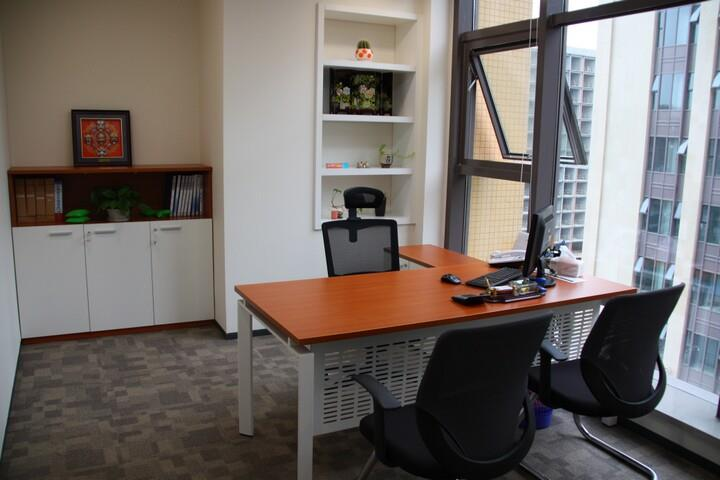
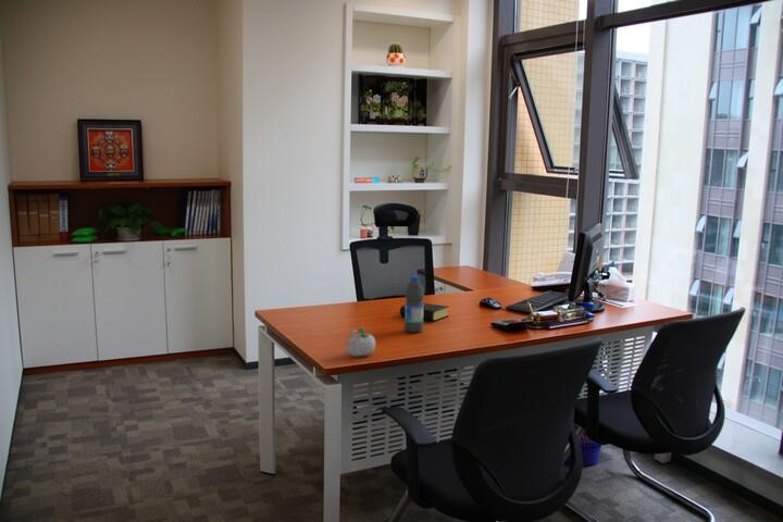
+ water bottle (414, 303)
+ book (425, 311)
+ succulent planter (360, 340)
